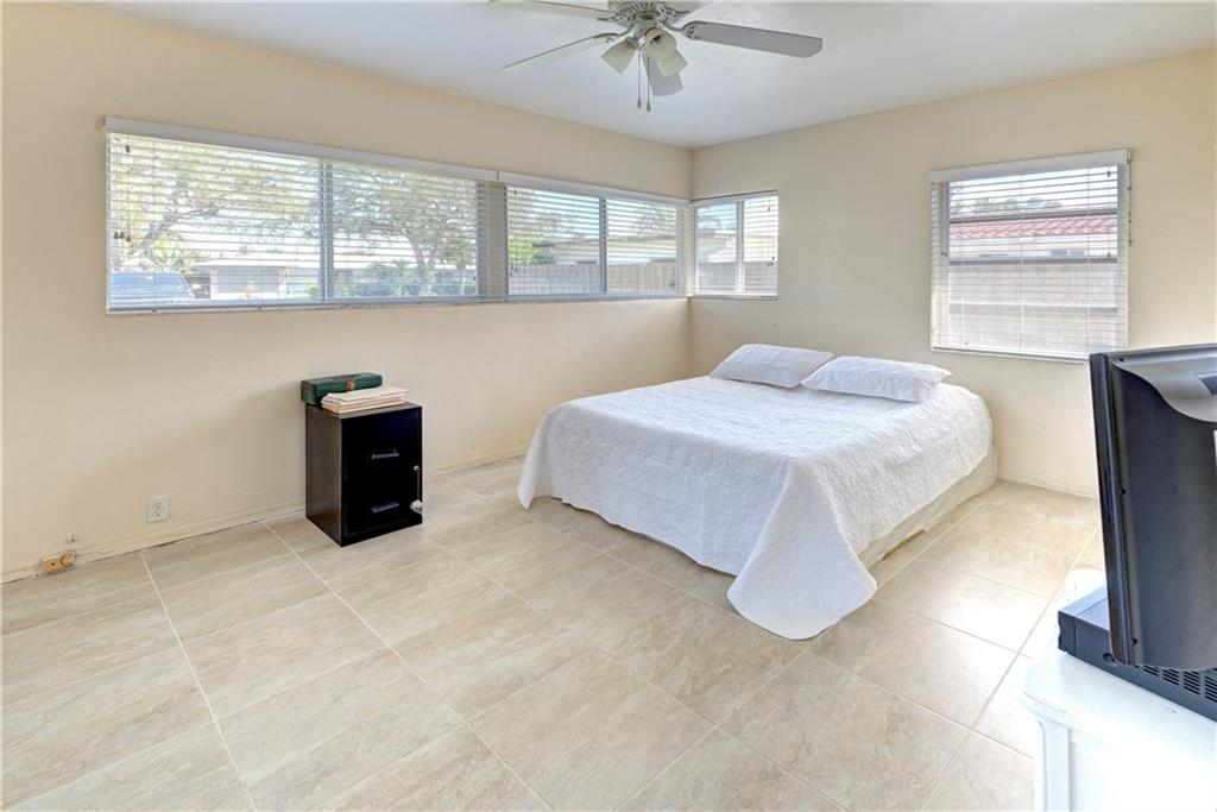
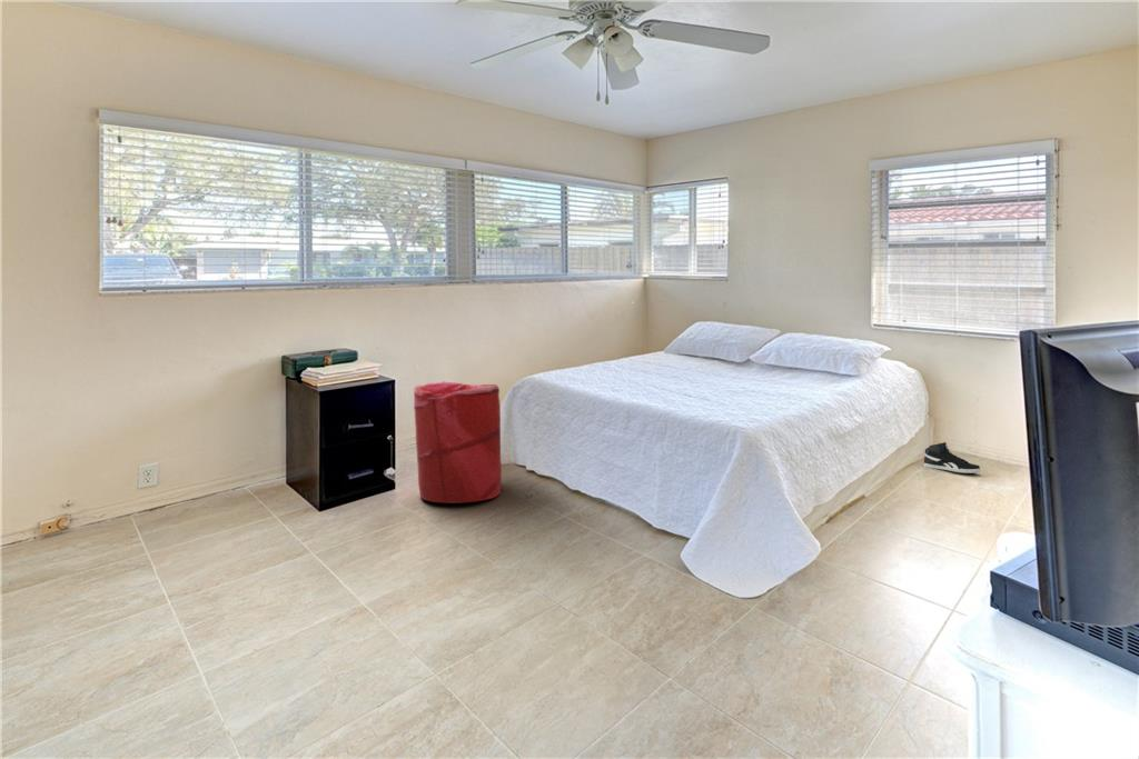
+ laundry hamper (457, 438)
+ sneaker (951, 456)
